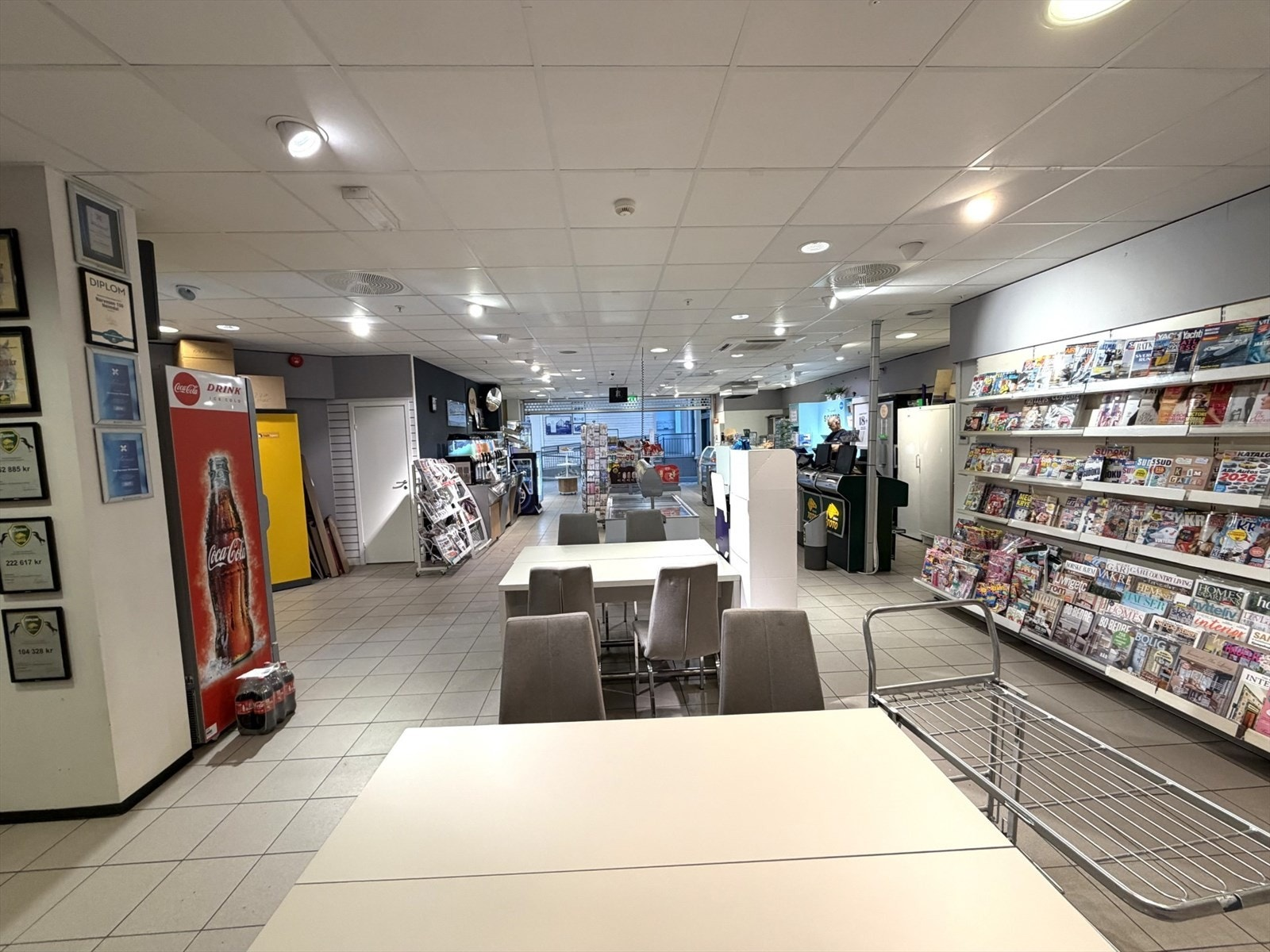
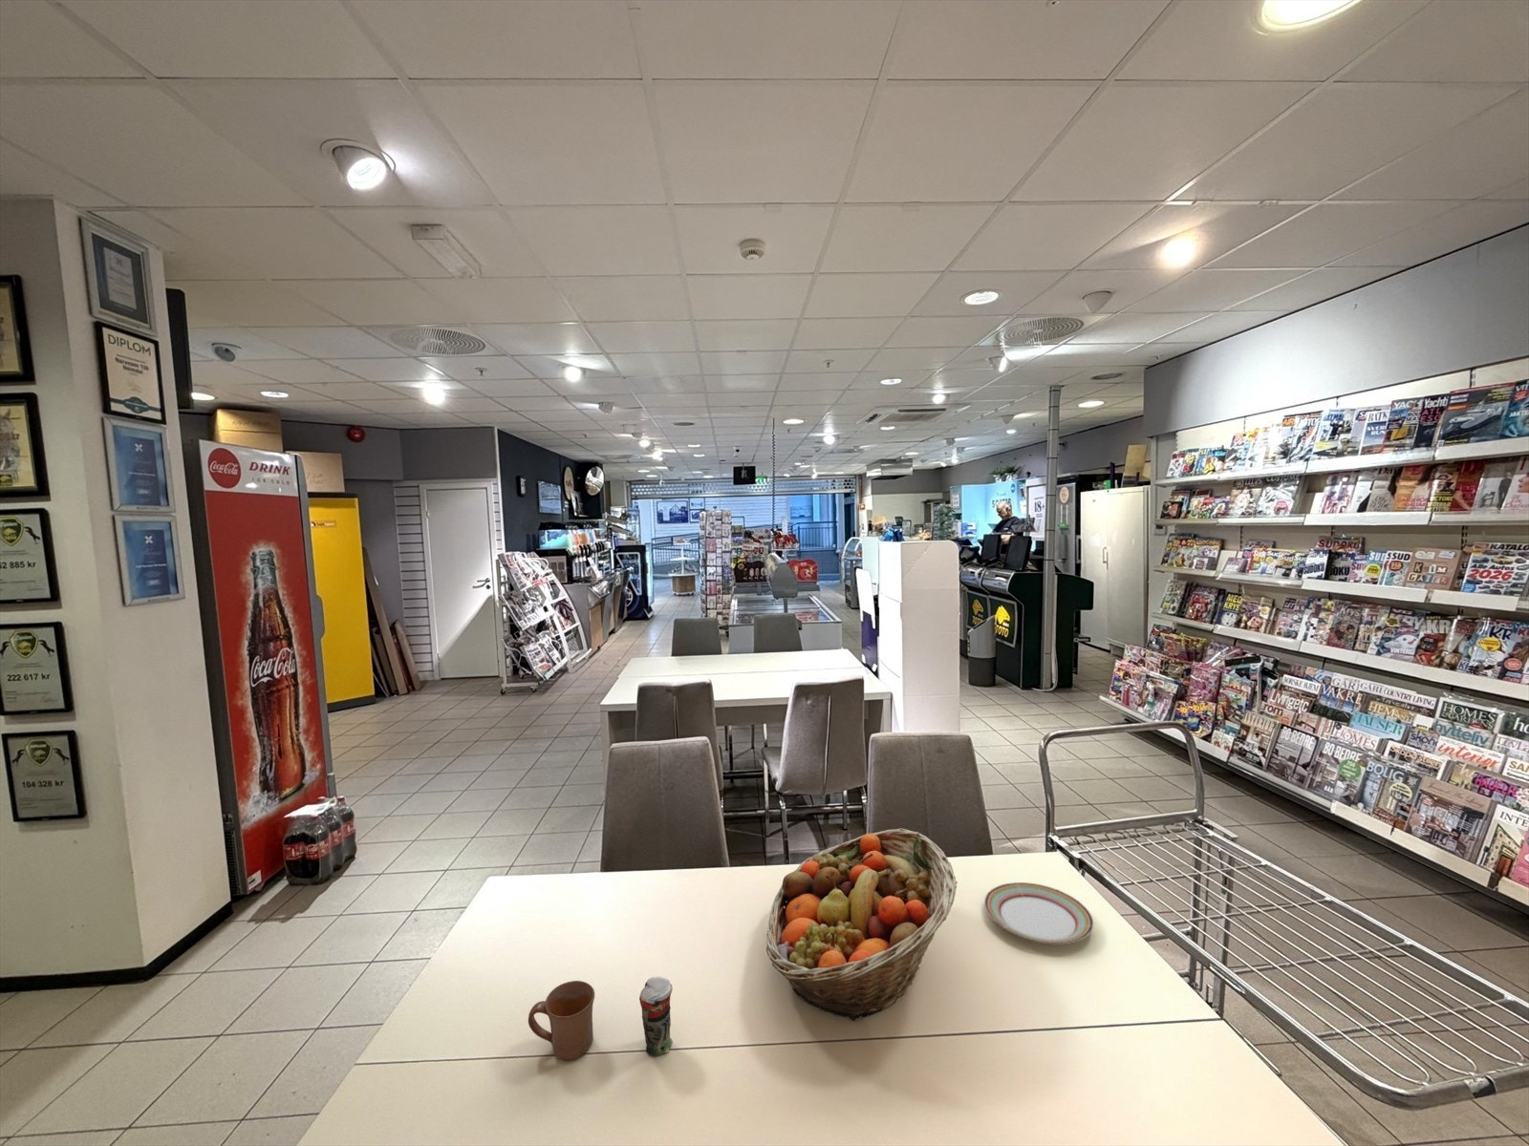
+ mug (562, 1022)
+ beverage cup (656, 1015)
+ plate (1037, 914)
+ fruit basket (860, 910)
